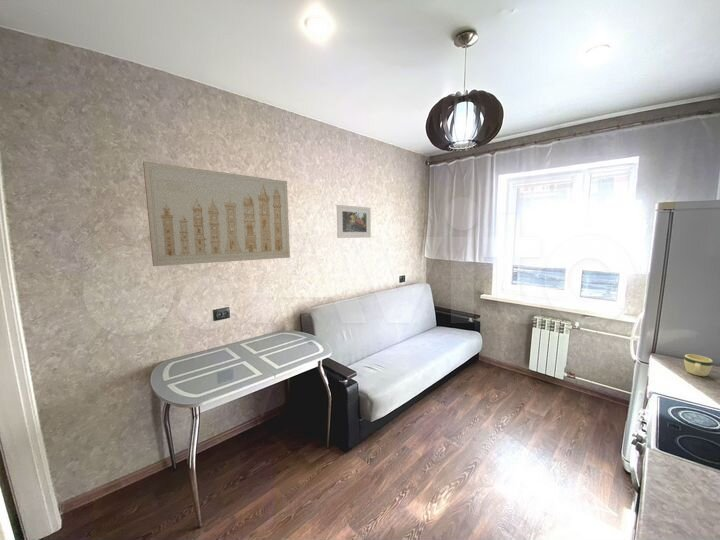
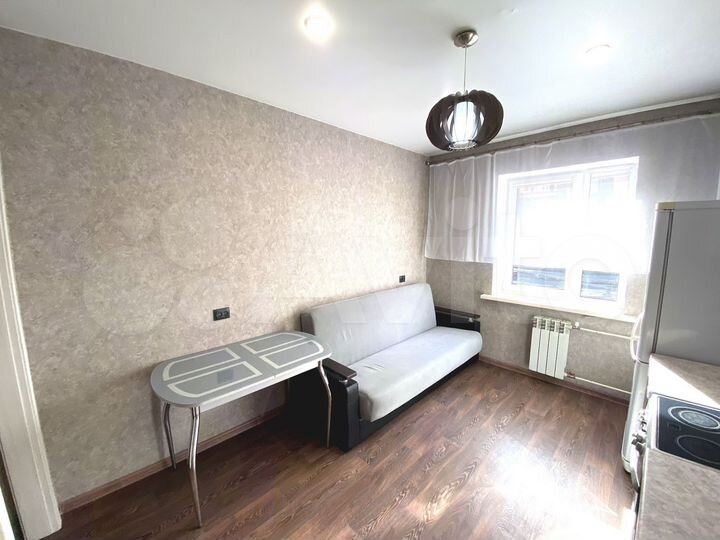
- wall art (228, 217)
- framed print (354, 222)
- mug (697, 366)
